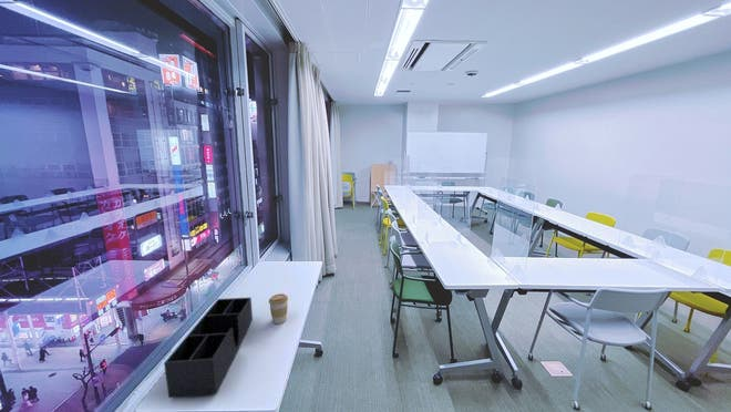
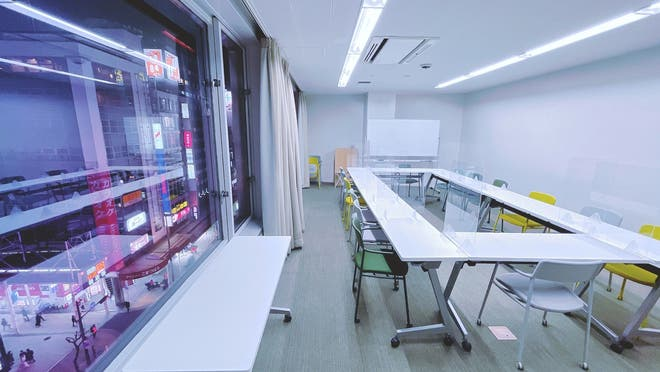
- desk organizer (217, 338)
- coffee cup (278, 308)
